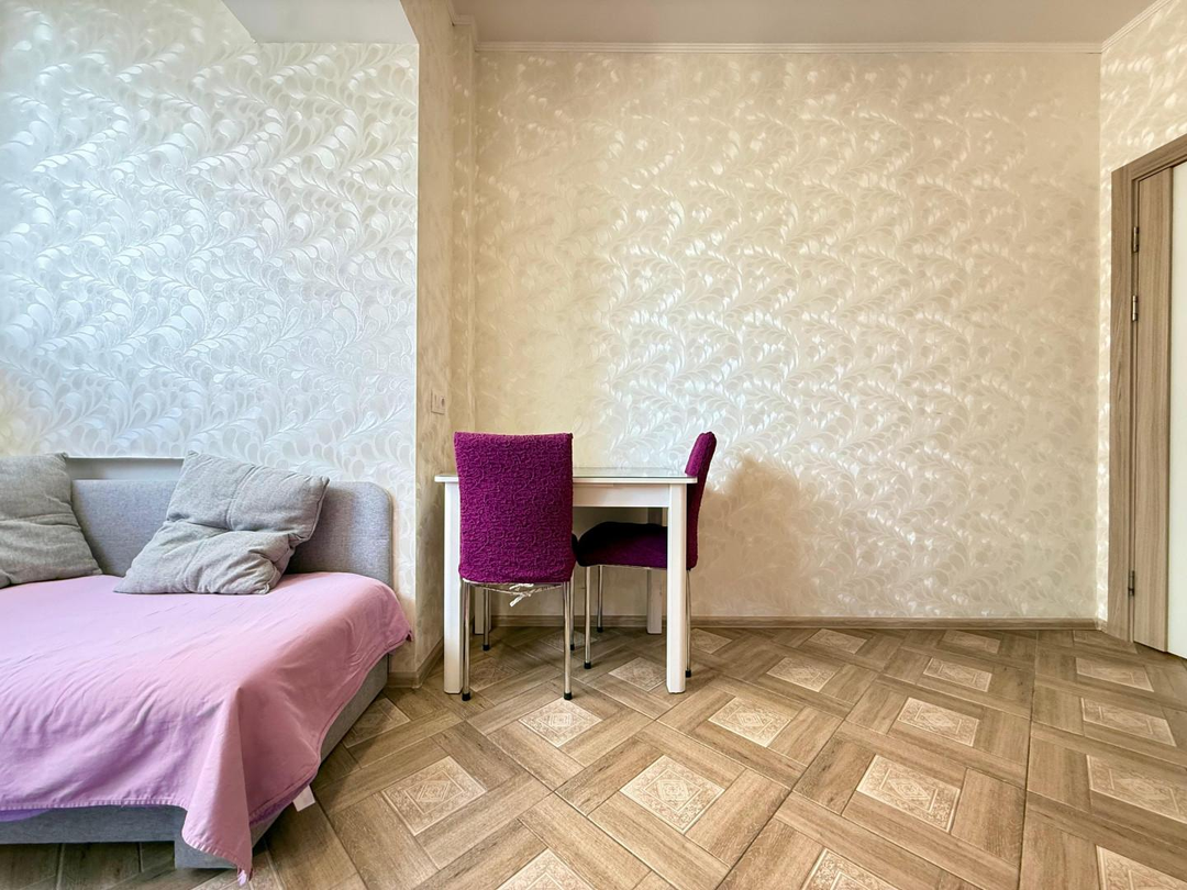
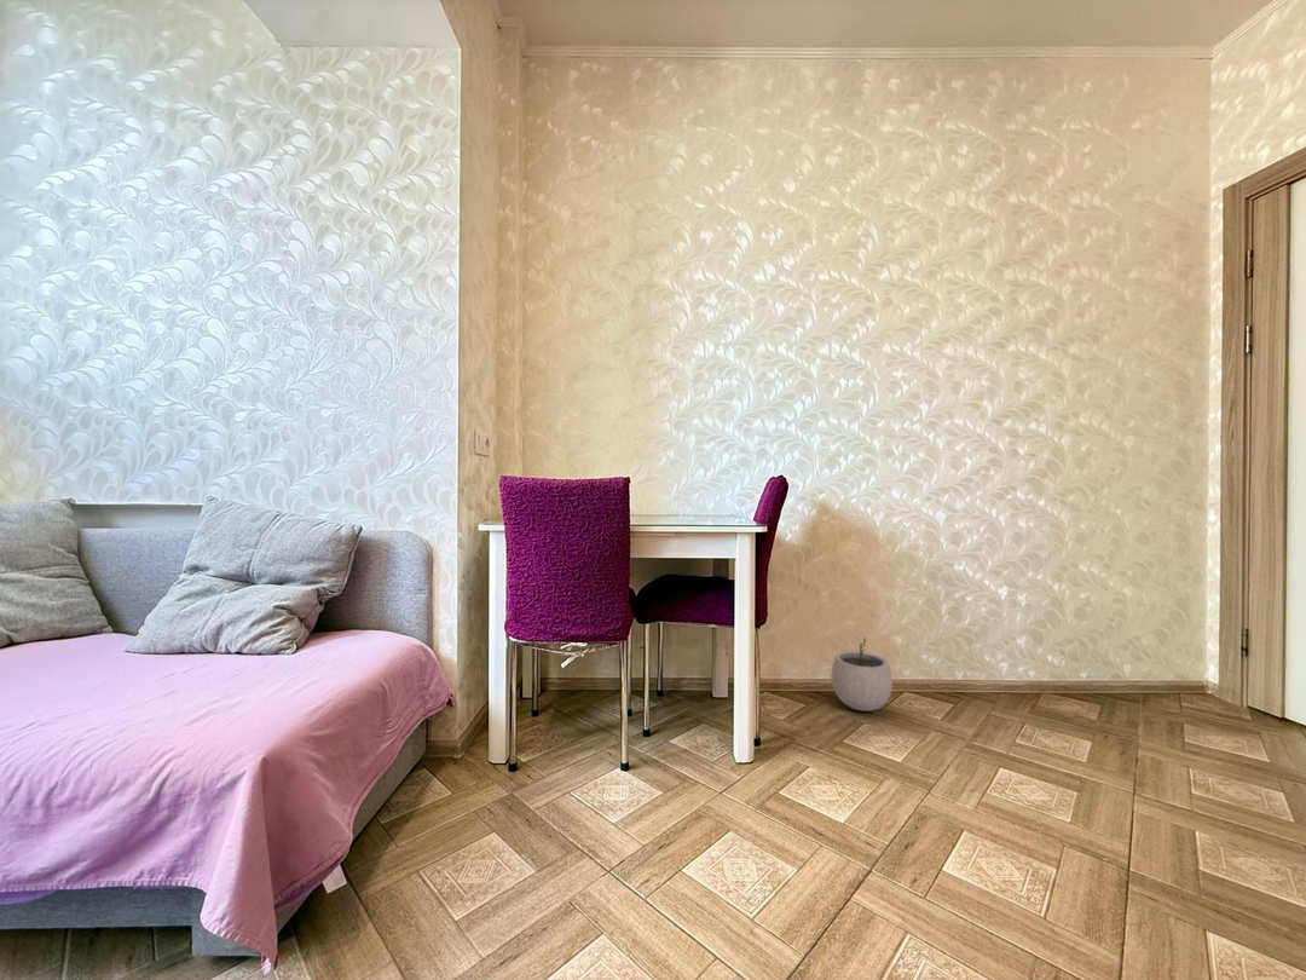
+ plant pot (861, 671)
